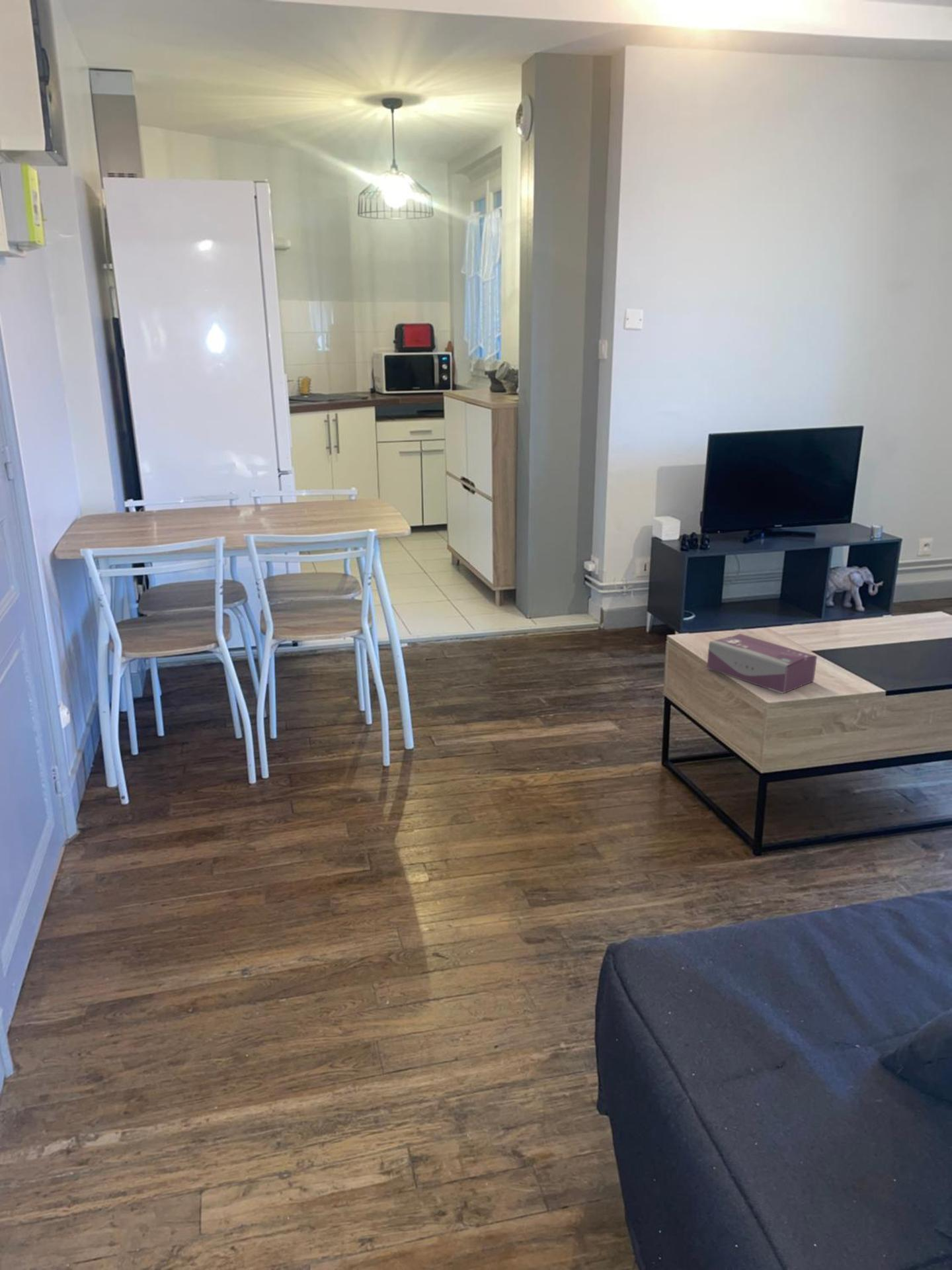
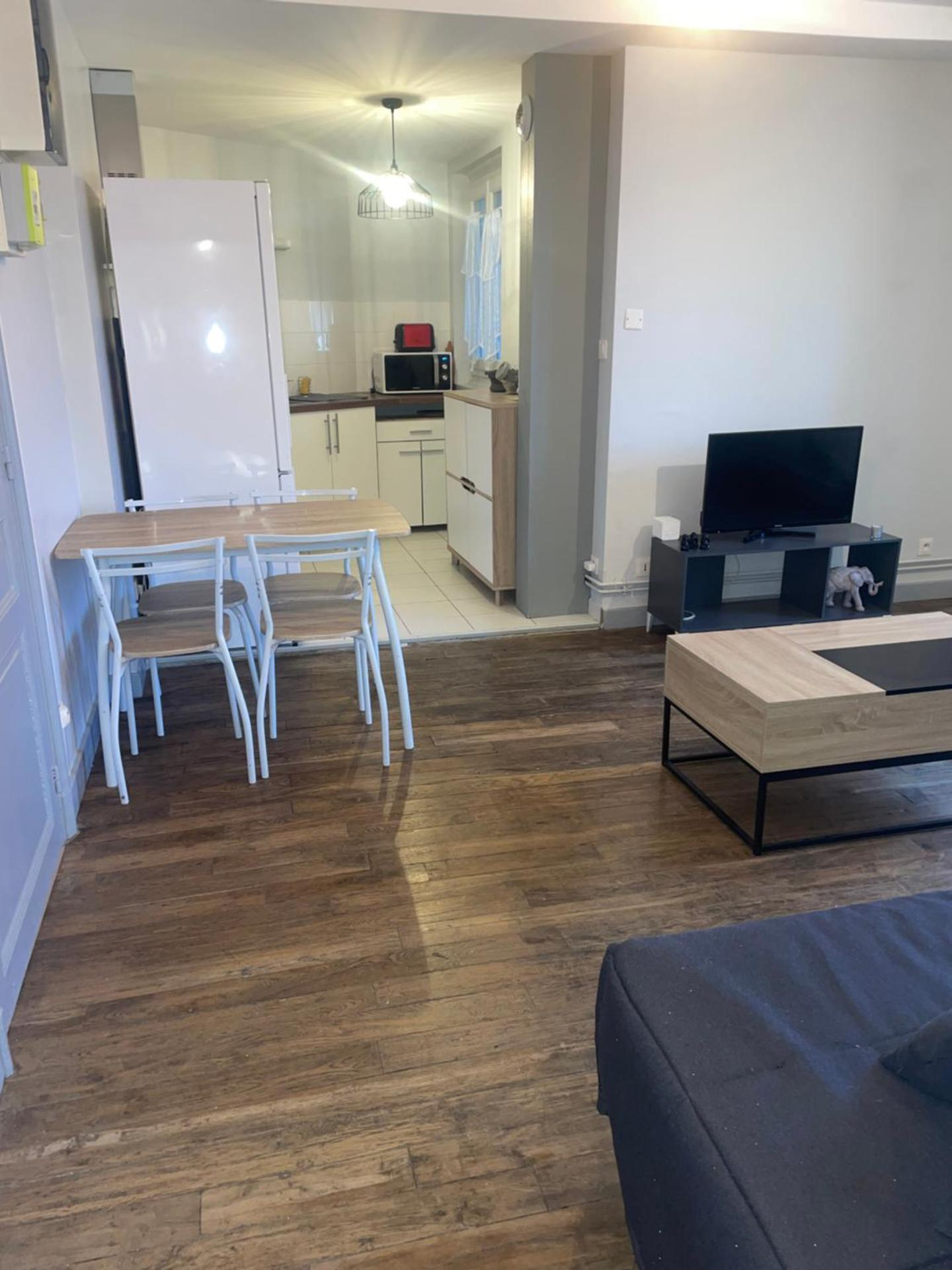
- tissue box (760, 661)
